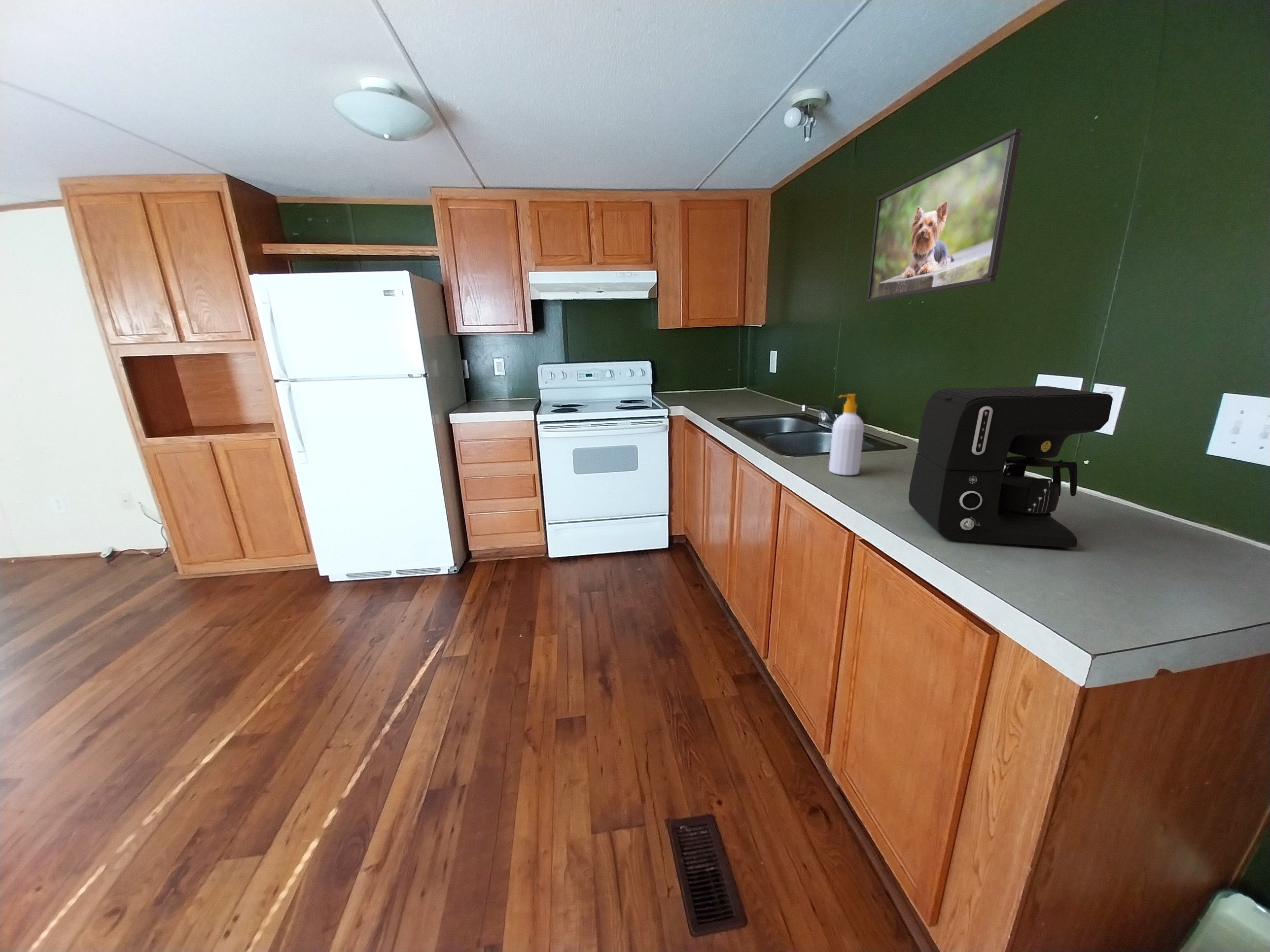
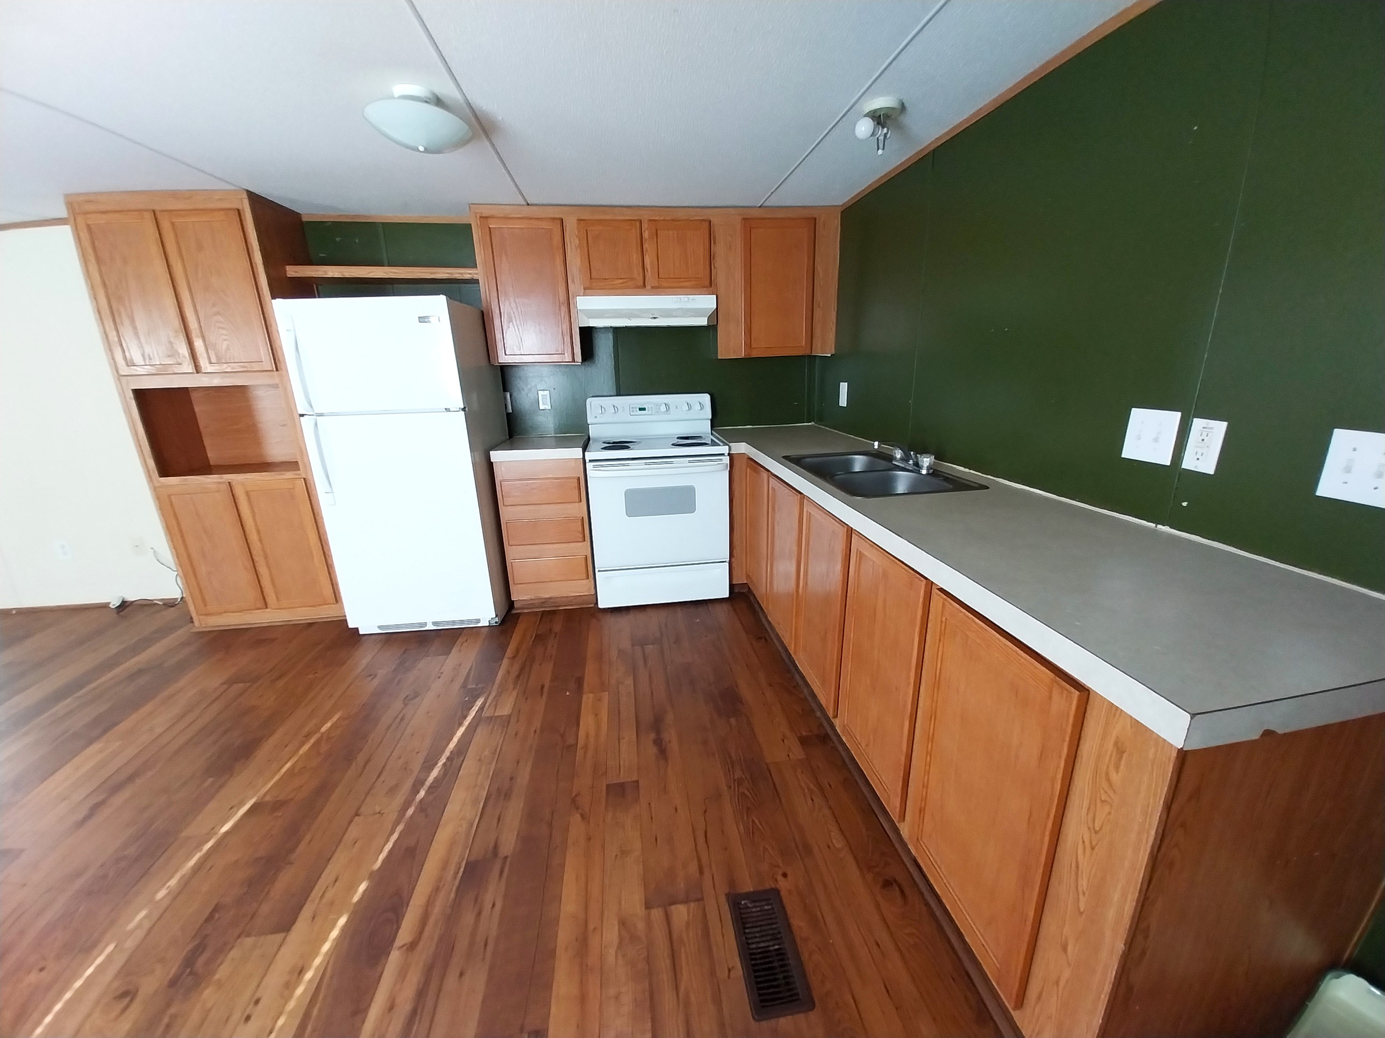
- soap bottle (847, 434)
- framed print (928, 233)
- coffee maker (1004, 462)
